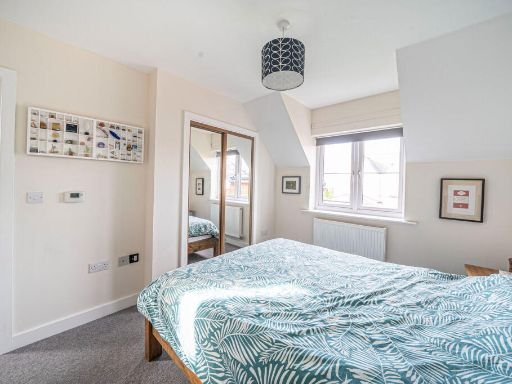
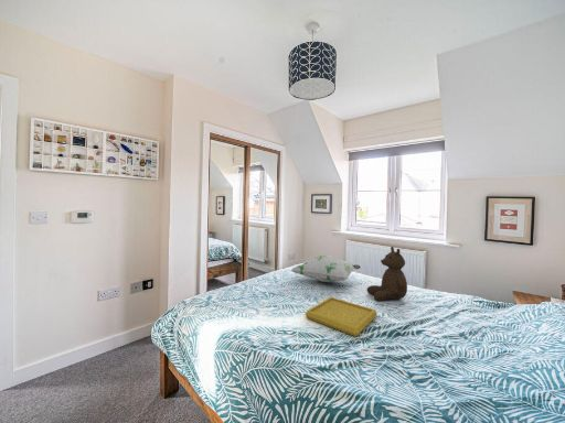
+ teddy bear (387, 272)
+ serving tray (341, 314)
+ decorative pillow (327, 268)
